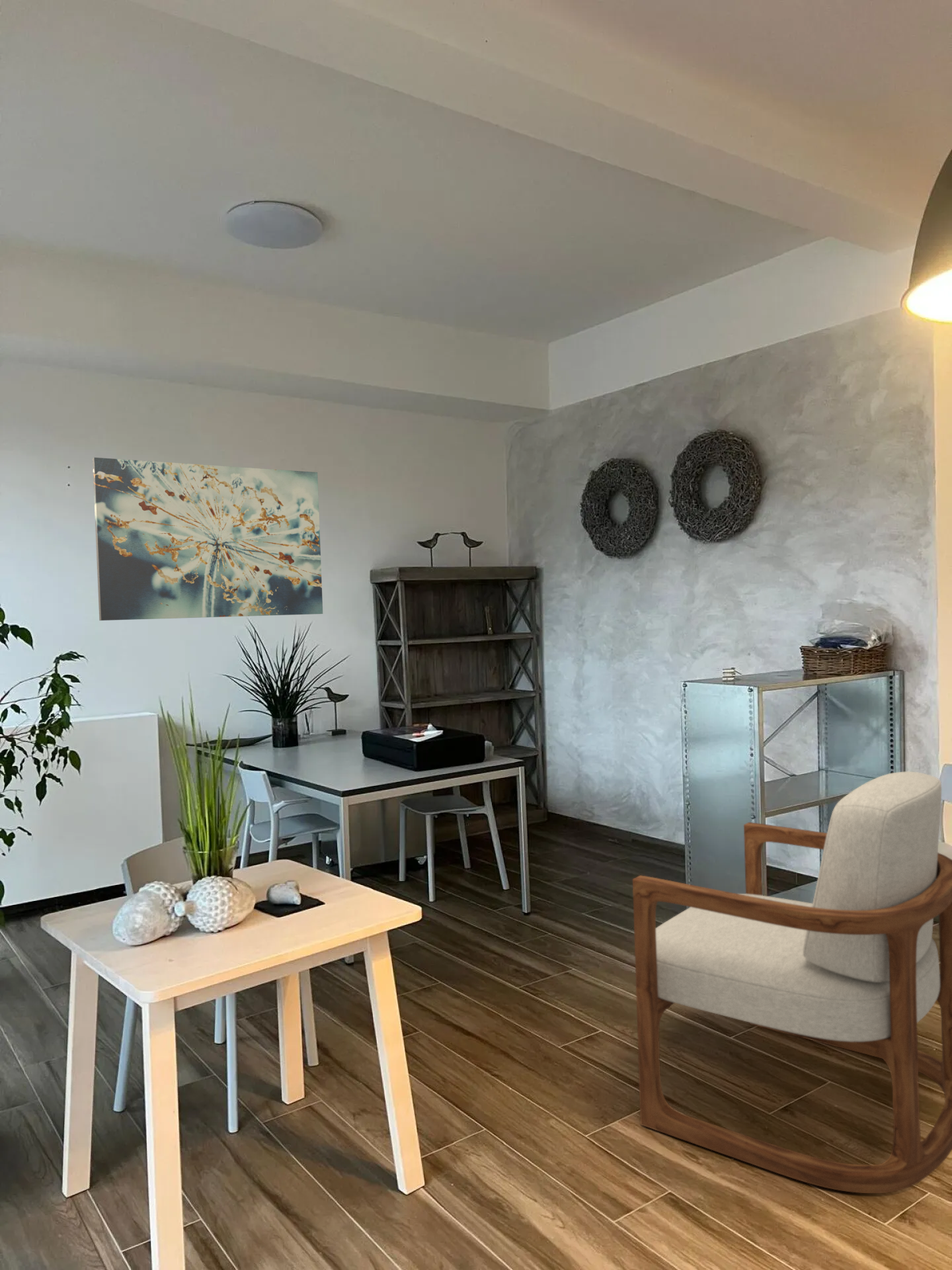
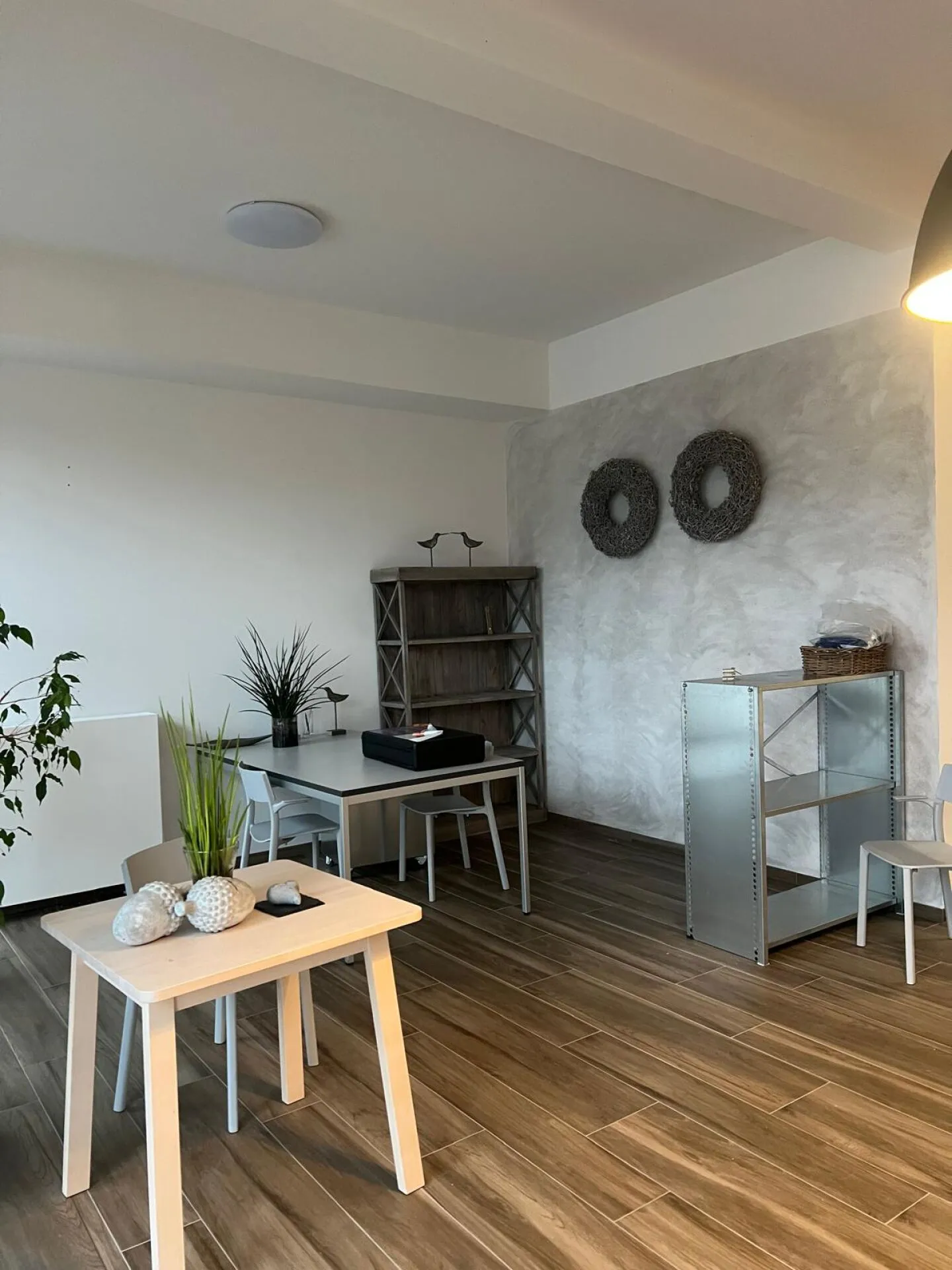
- wall art (216, 541)
- armchair (798, 934)
